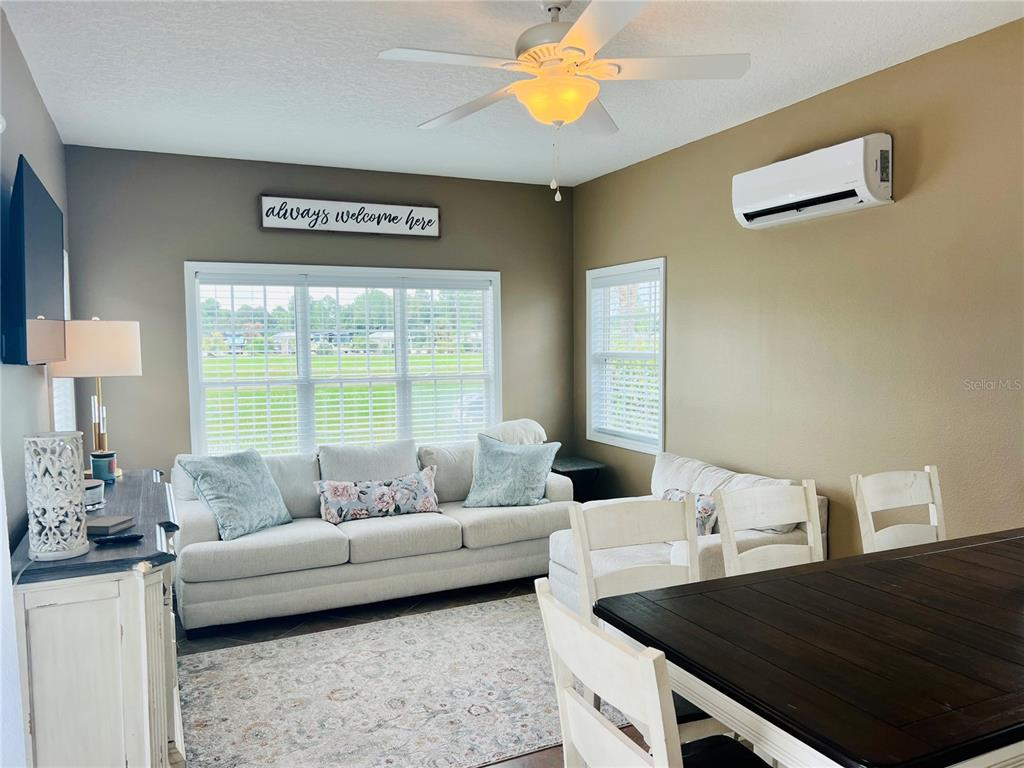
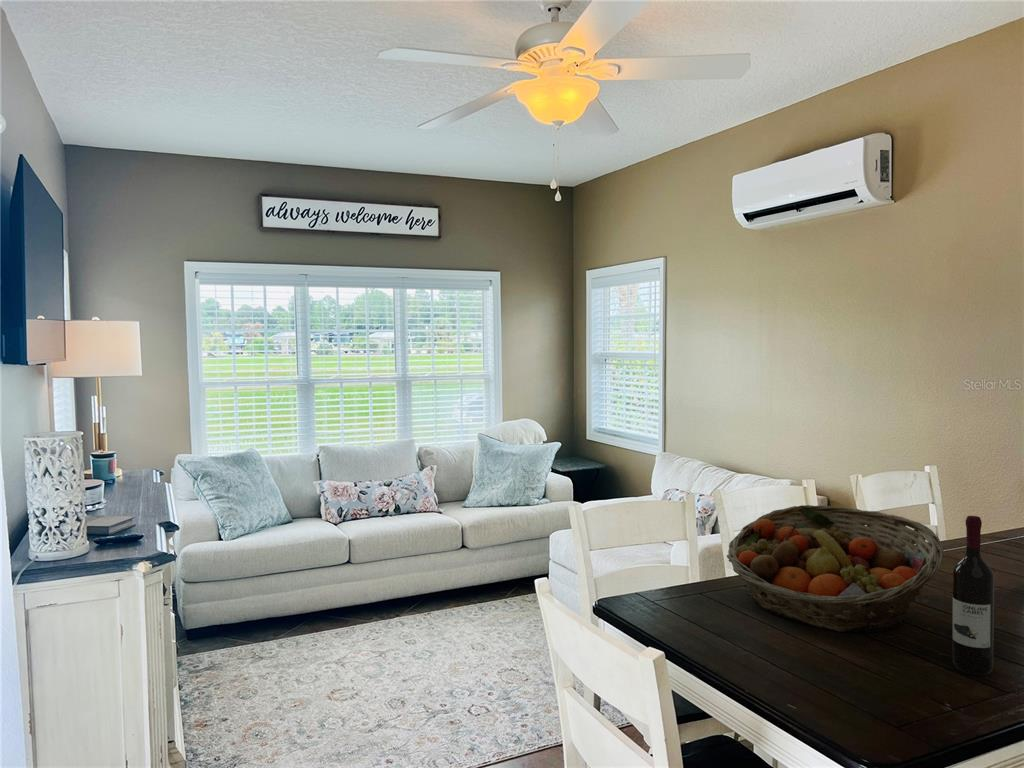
+ fruit basket (828, 563)
+ wine bottle (973, 593)
